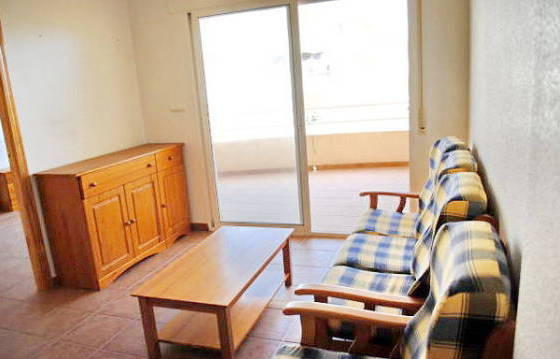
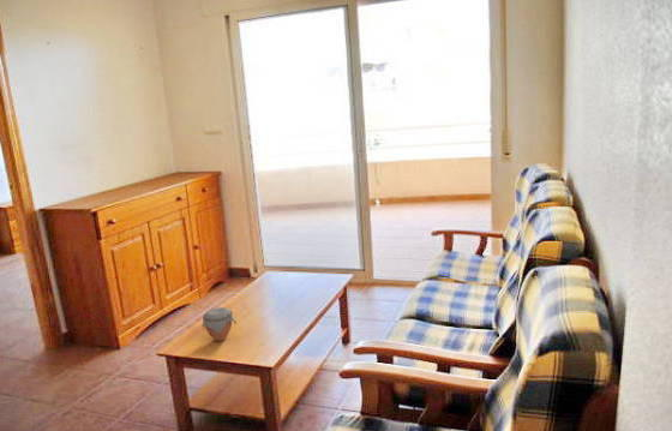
+ jar (217, 324)
